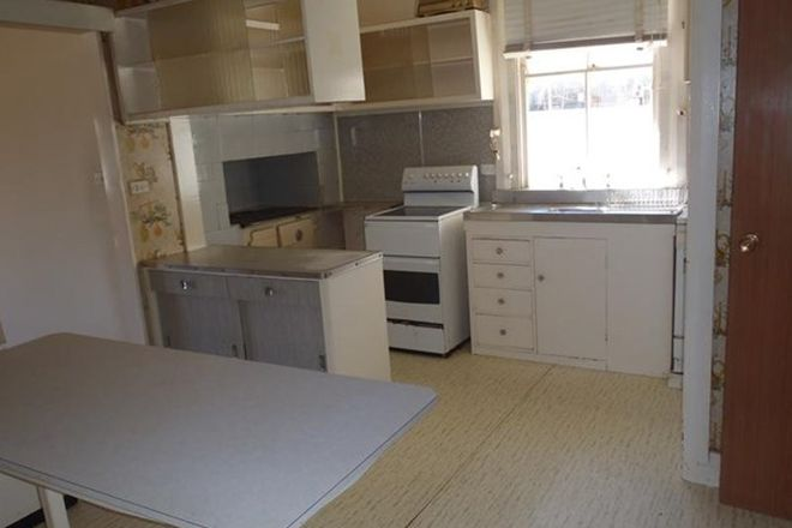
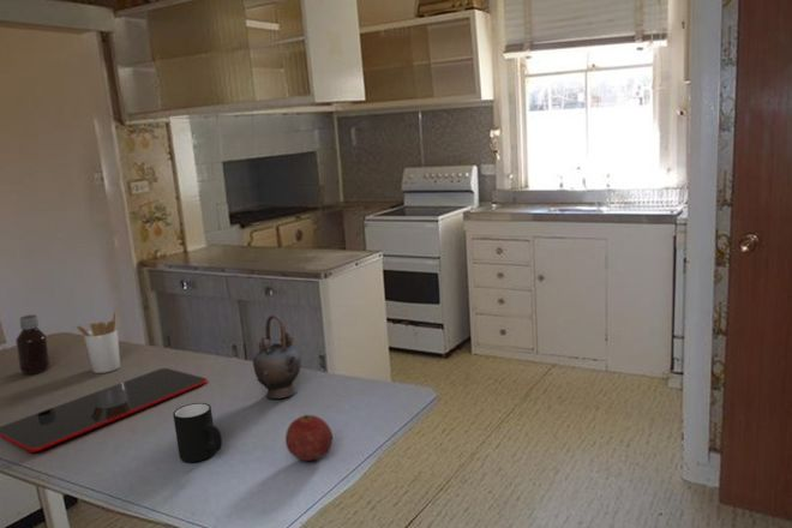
+ mug (200, 433)
+ cutting board (108, 404)
+ bottle (31, 343)
+ utensil holder (103, 342)
+ teapot (278, 355)
+ fruit (308, 436)
